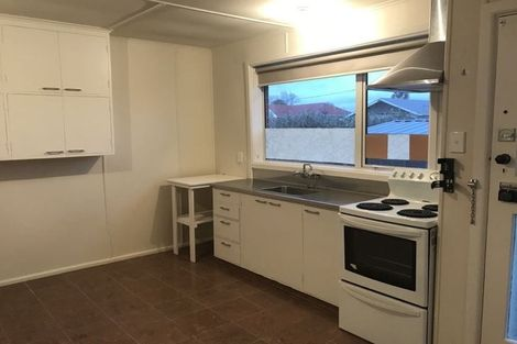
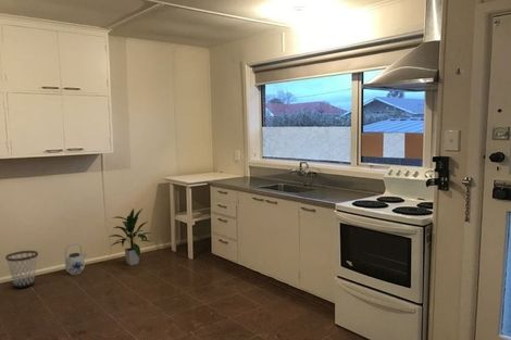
+ indoor plant (130, 236)
+ wastebasket (23, 269)
+ teapot (76, 257)
